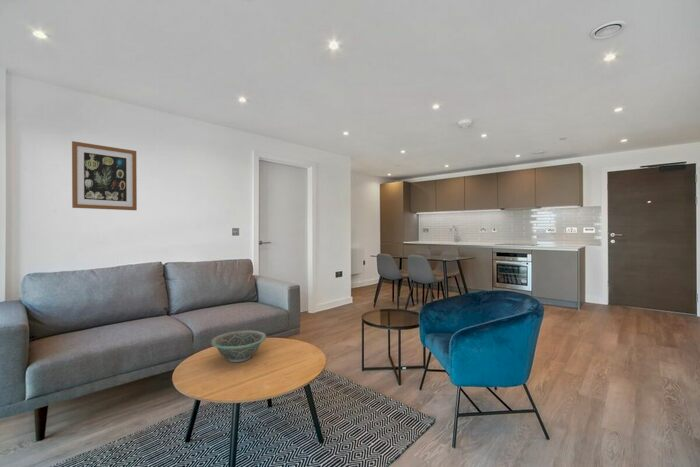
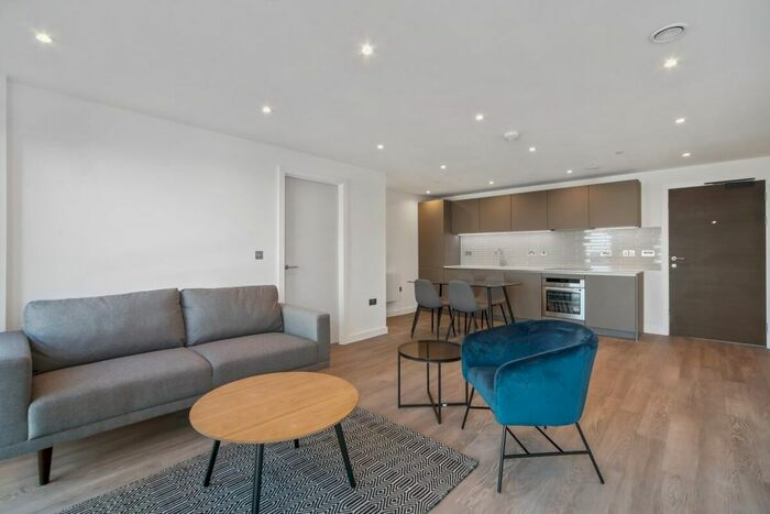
- wall art (106, 177)
- decorative bowl (239, 348)
